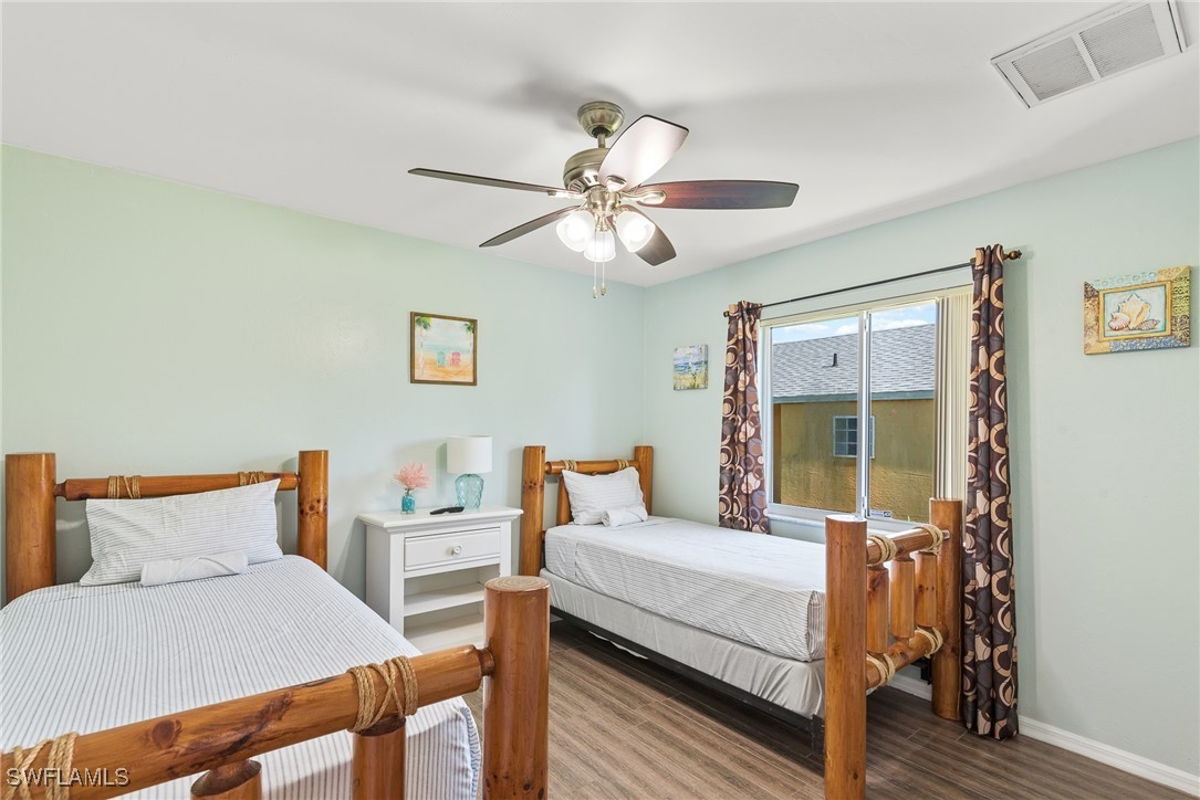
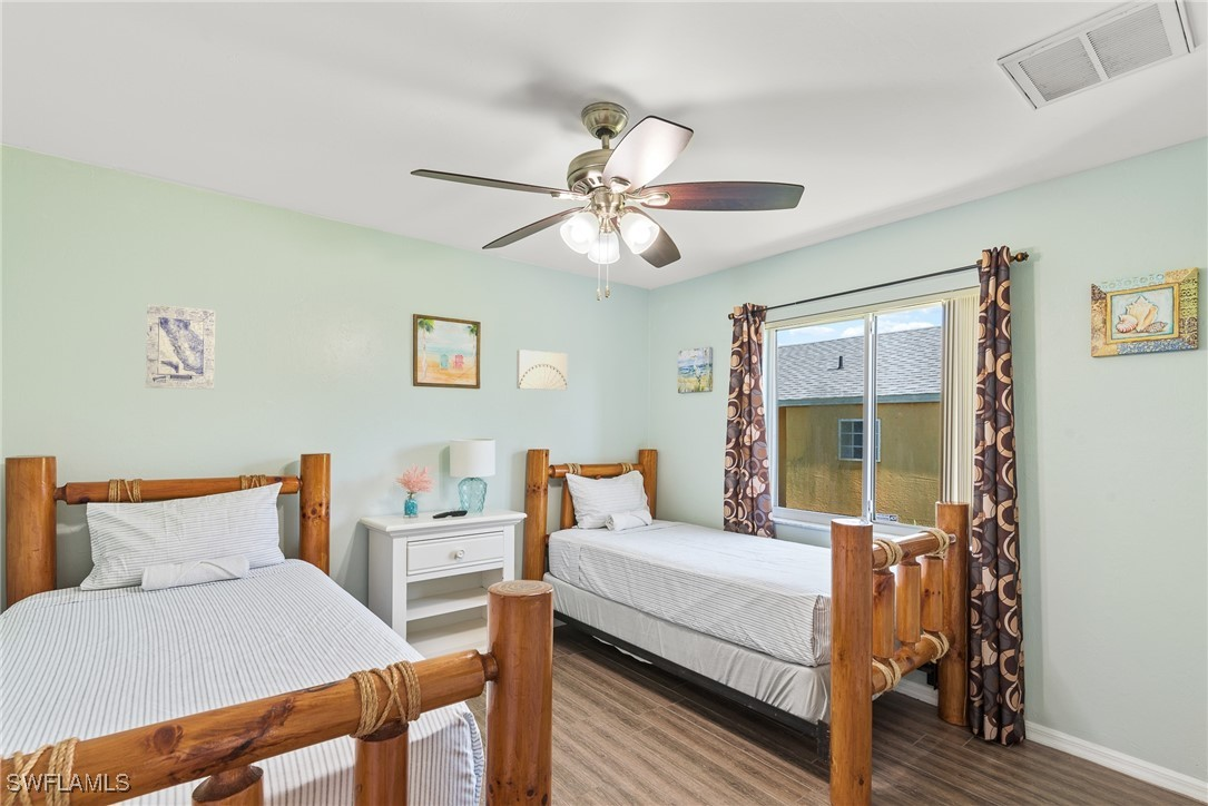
+ wall art (542, 370)
+ wall art (180, 347)
